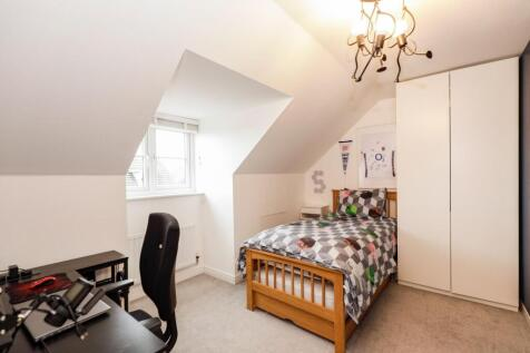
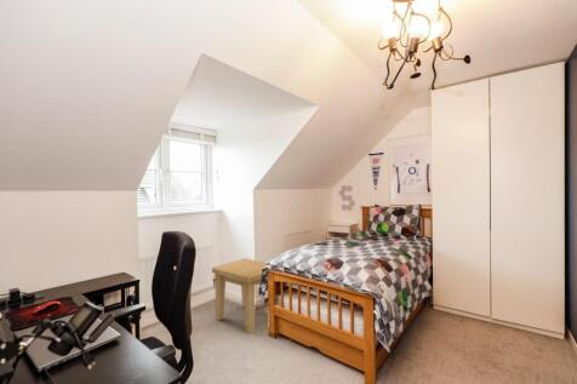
+ side table (247, 292)
